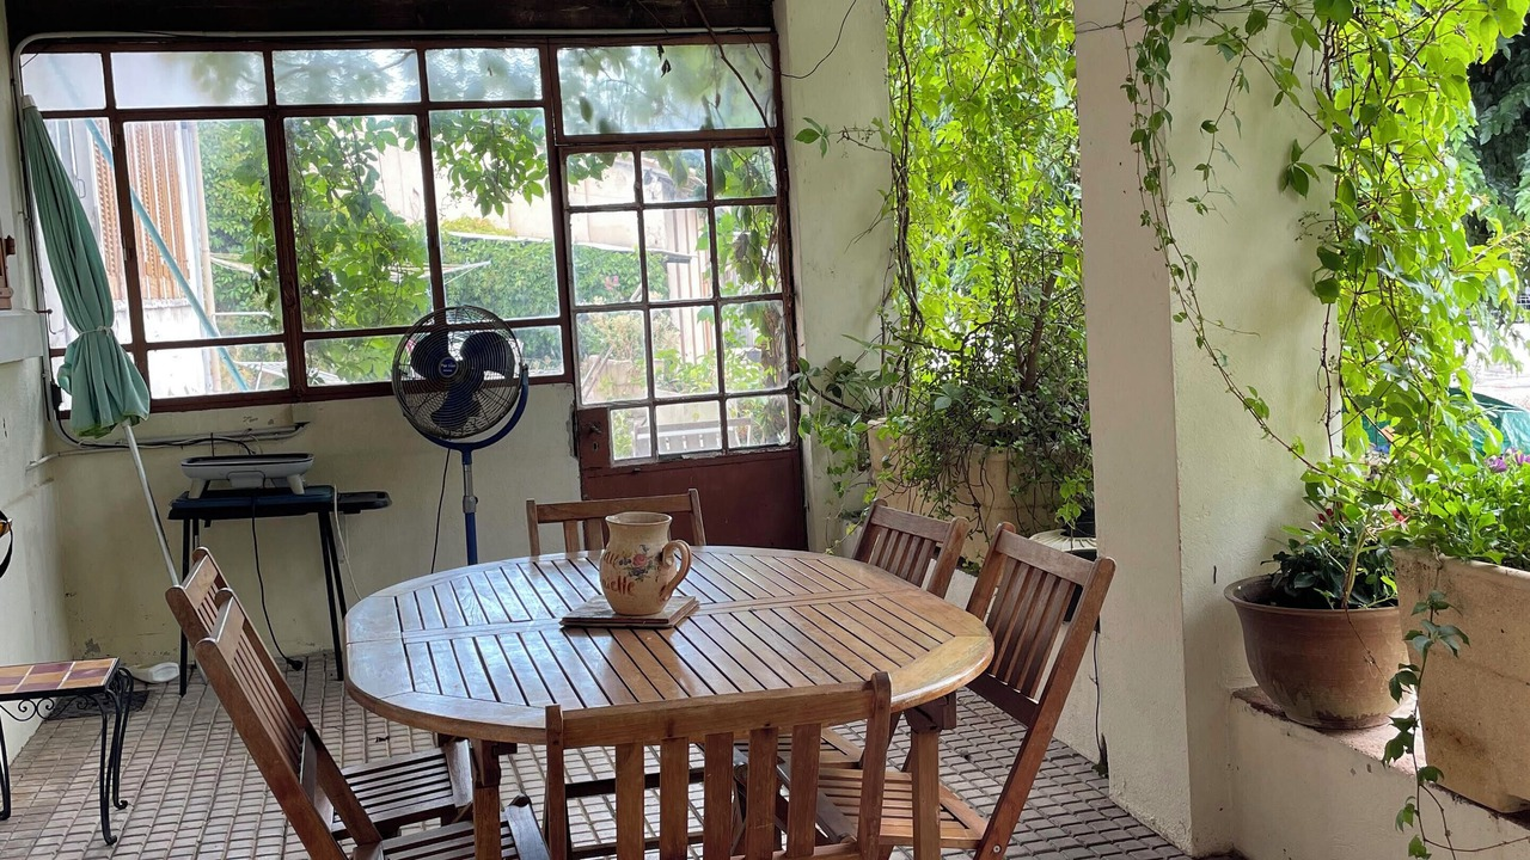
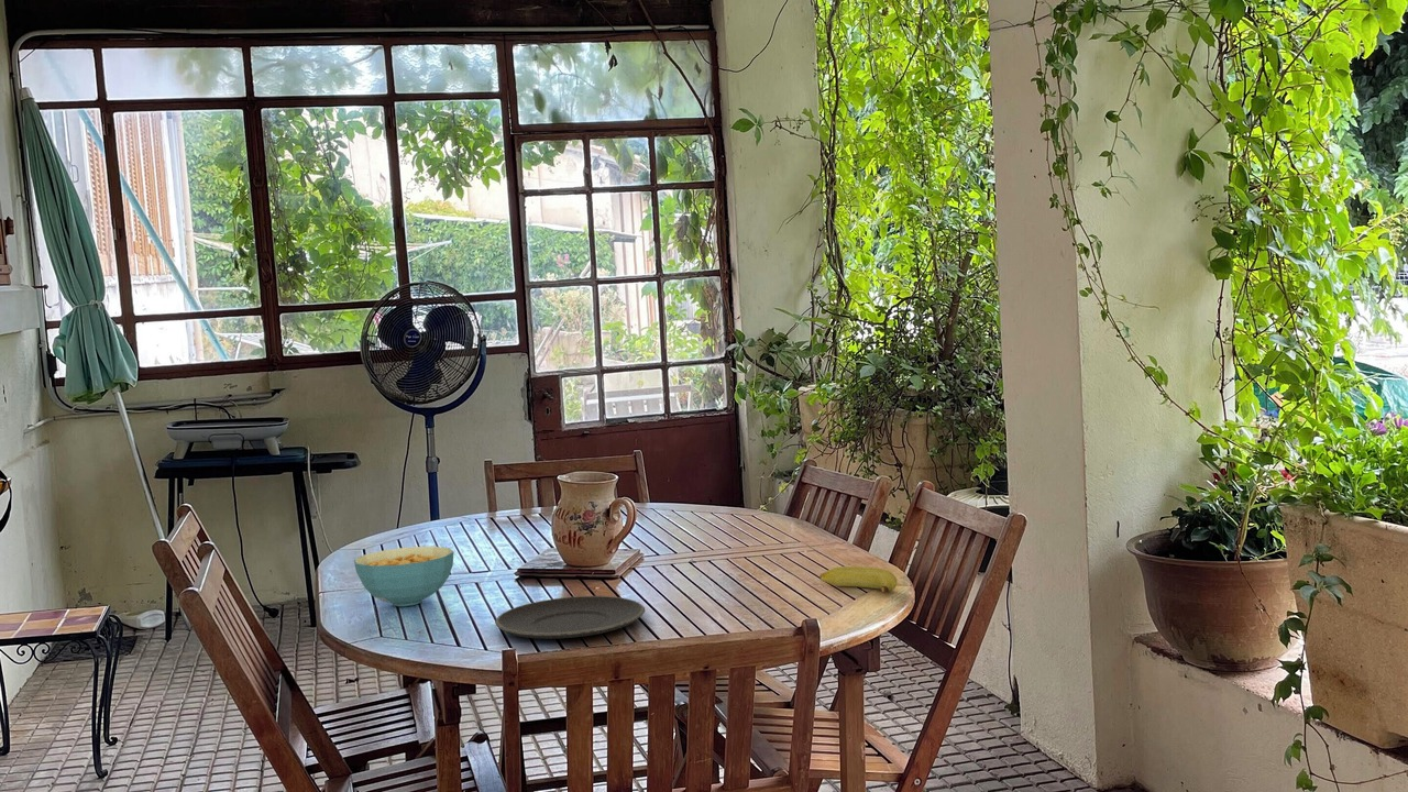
+ banana (858, 580)
+ cereal bowl (405, 579)
+ plate (571, 618)
